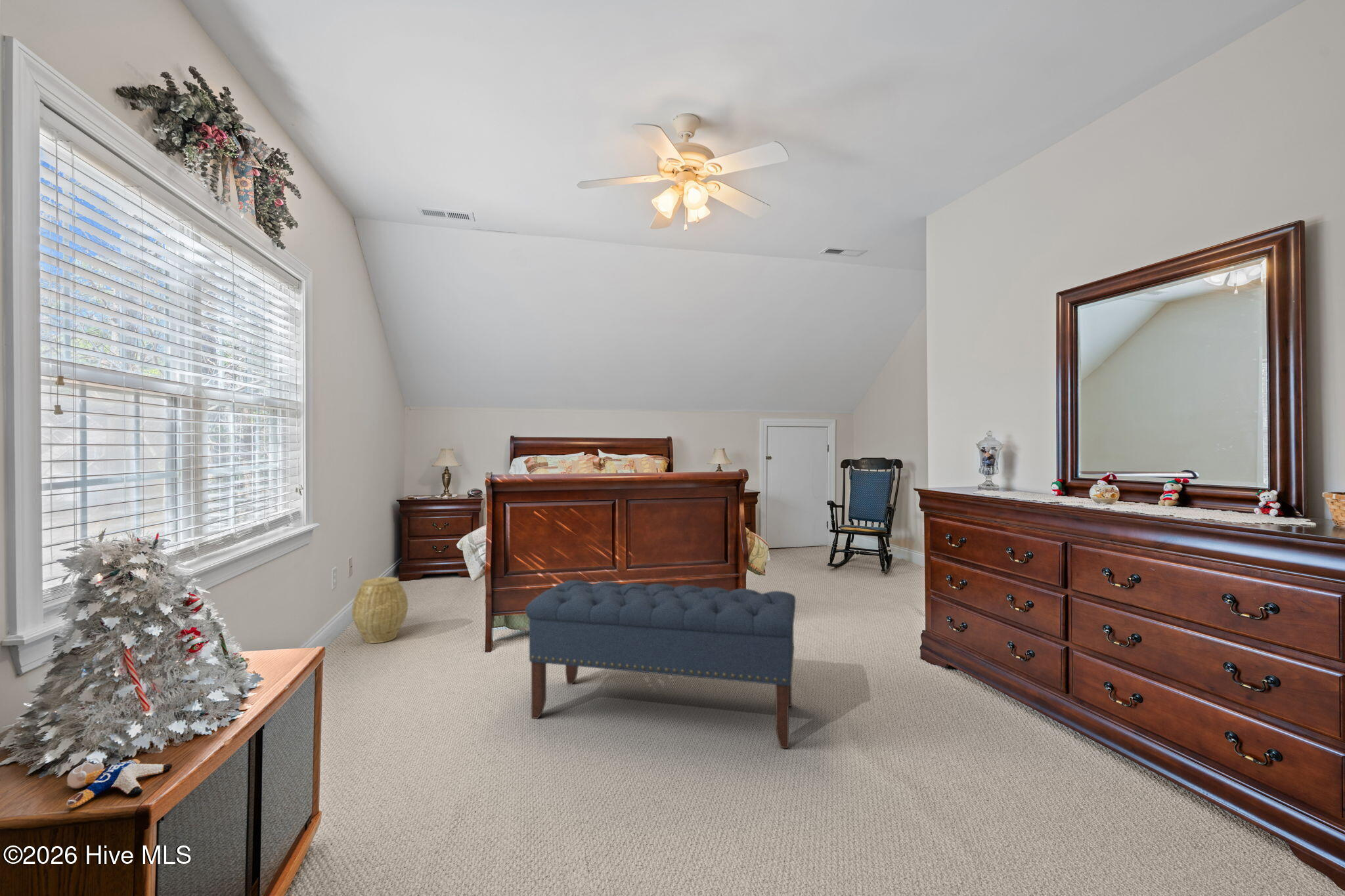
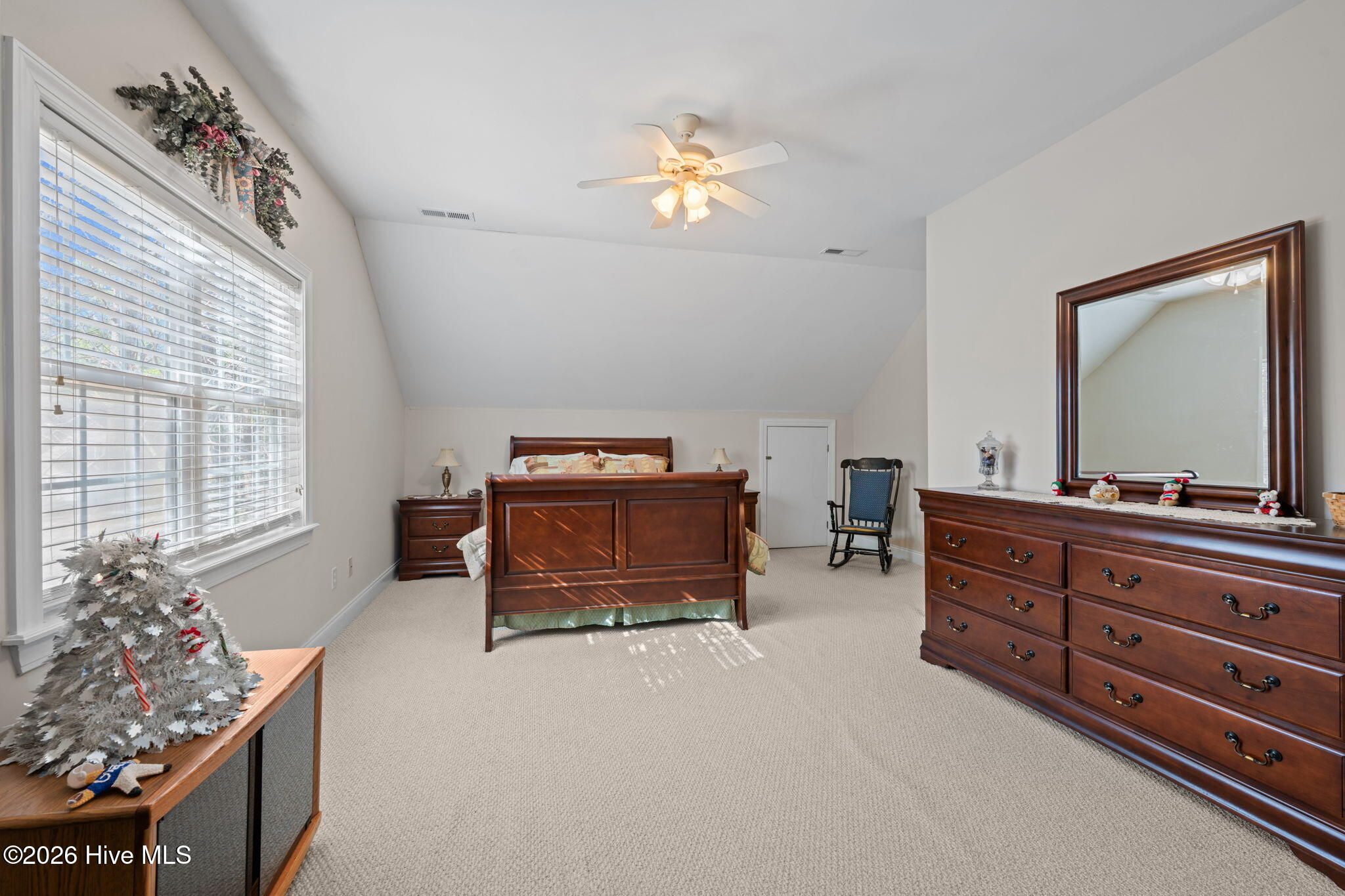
- woven basket (380, 607)
- bench (665, 651)
